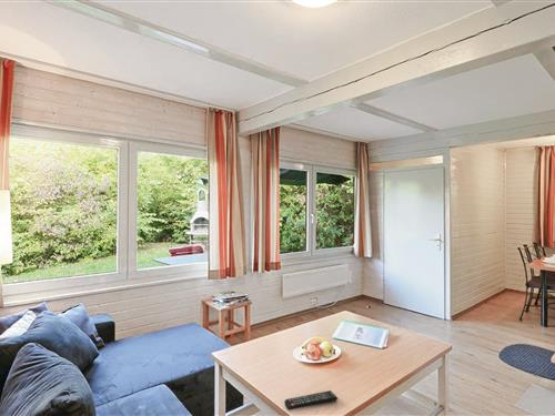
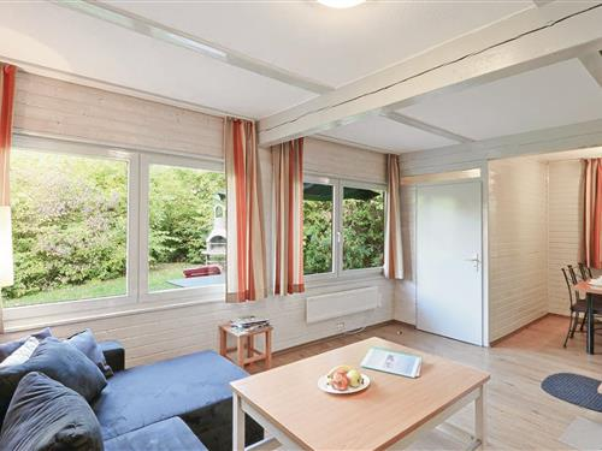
- remote control (311, 399)
